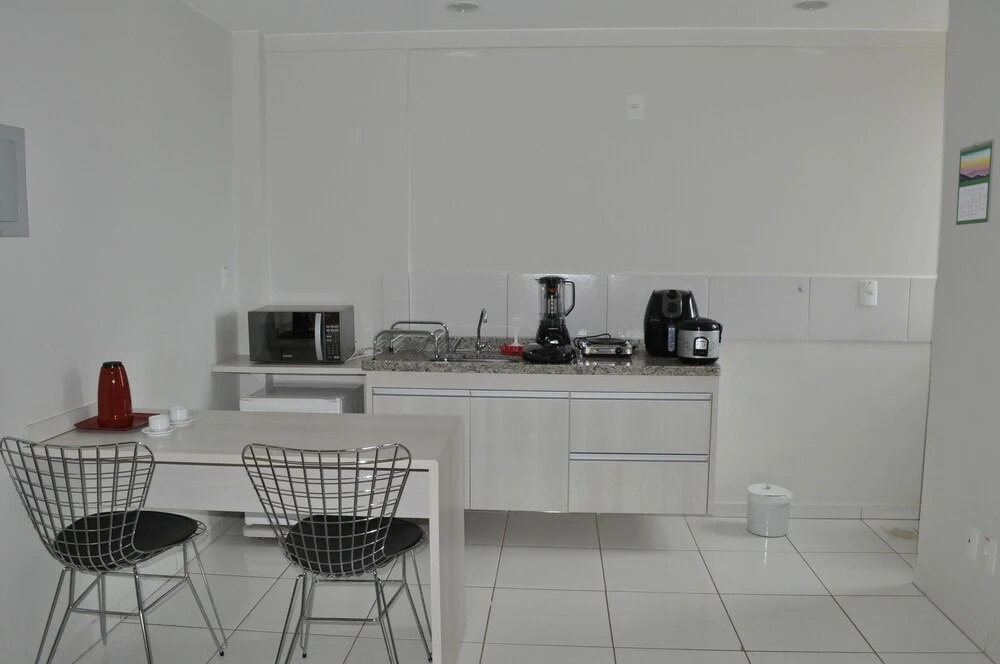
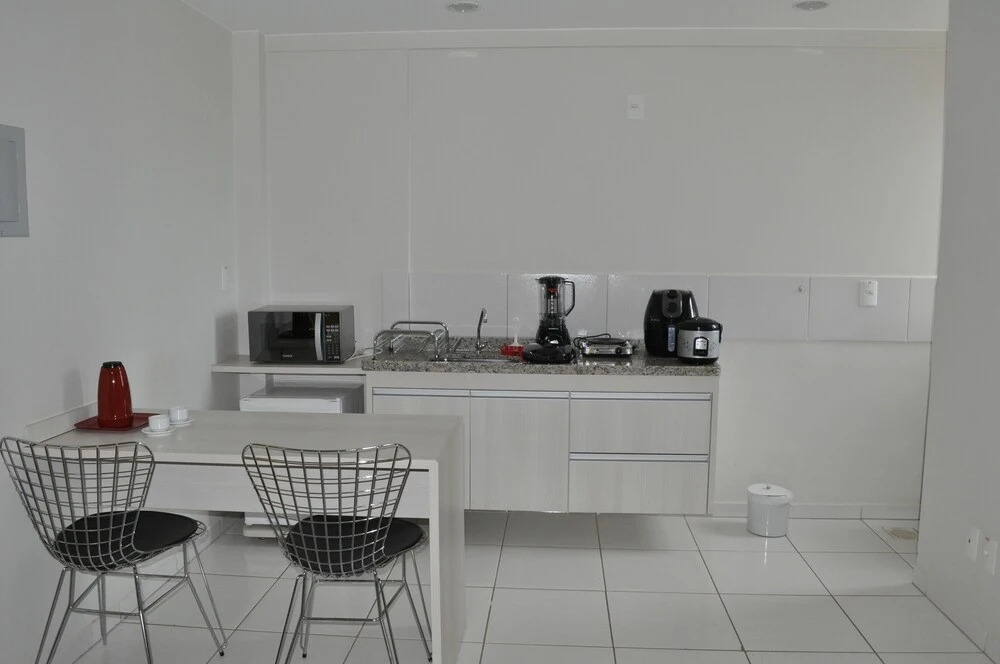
- calendar (974, 182)
